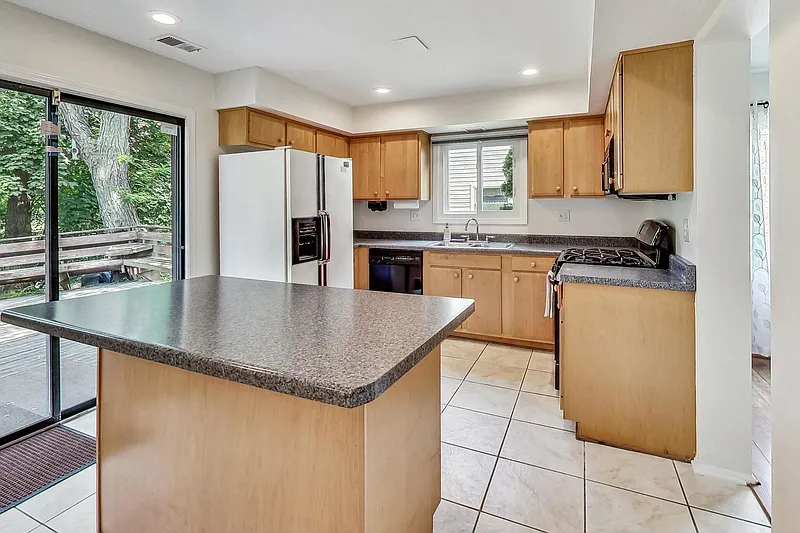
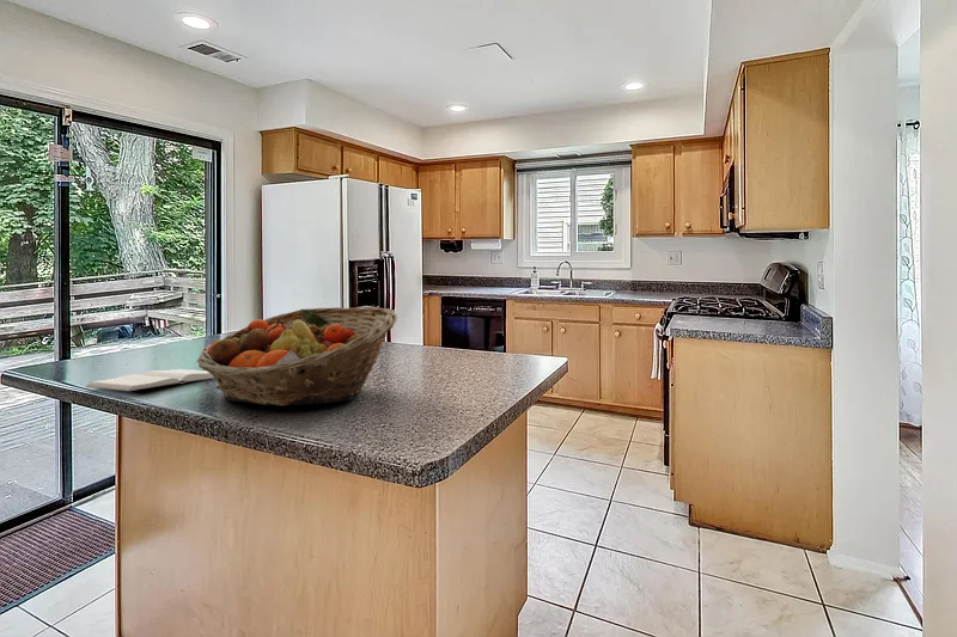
+ book (161, 376)
+ fruit basket (300, 350)
